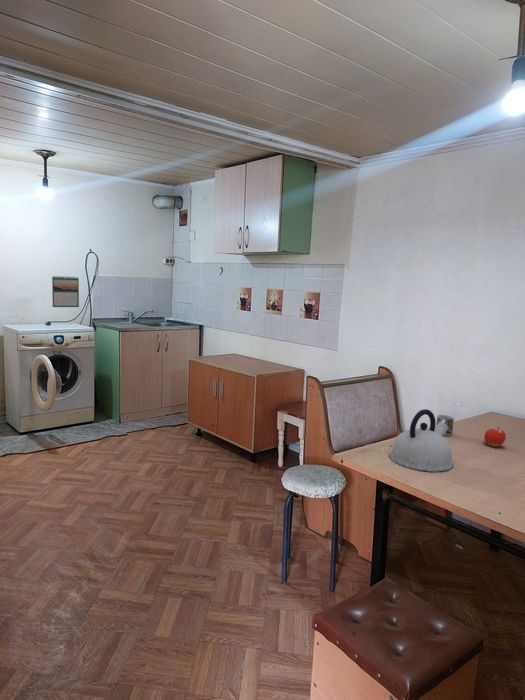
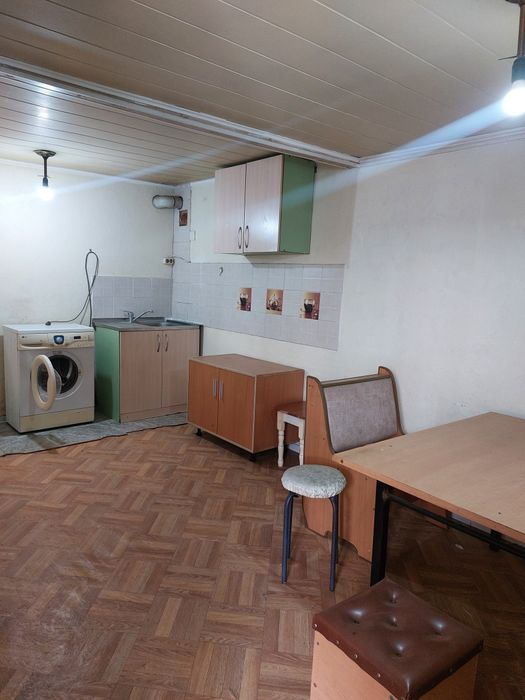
- calendar (65, 291)
- fruit (494, 436)
- kettle (424, 434)
- cup (444, 423)
